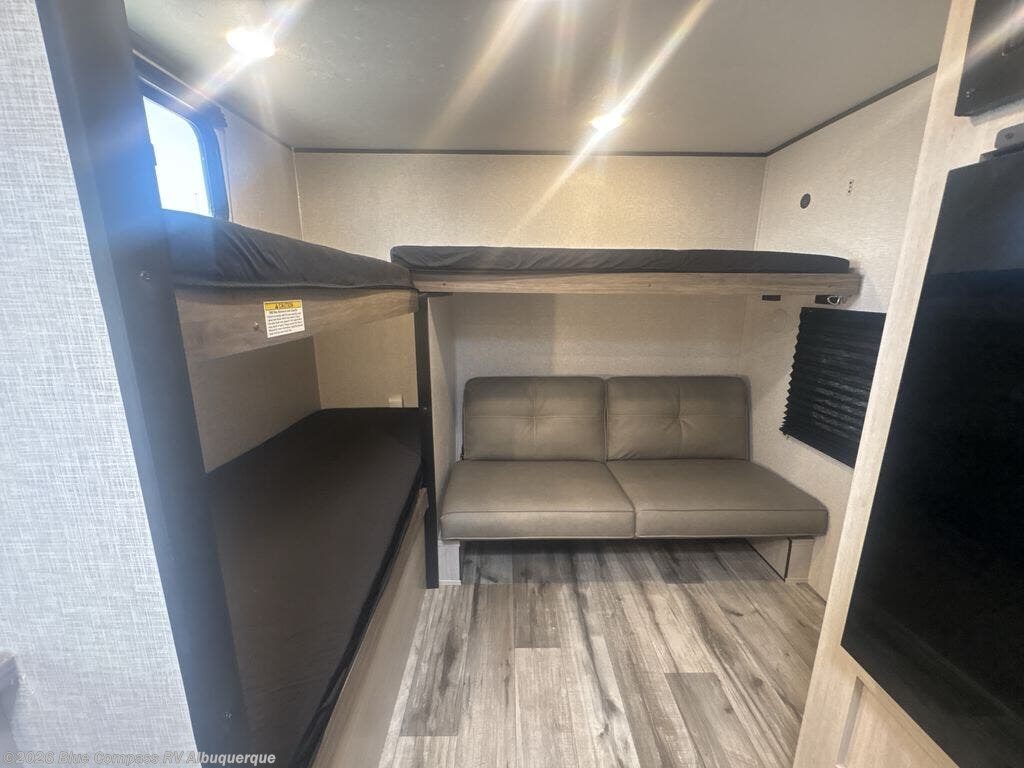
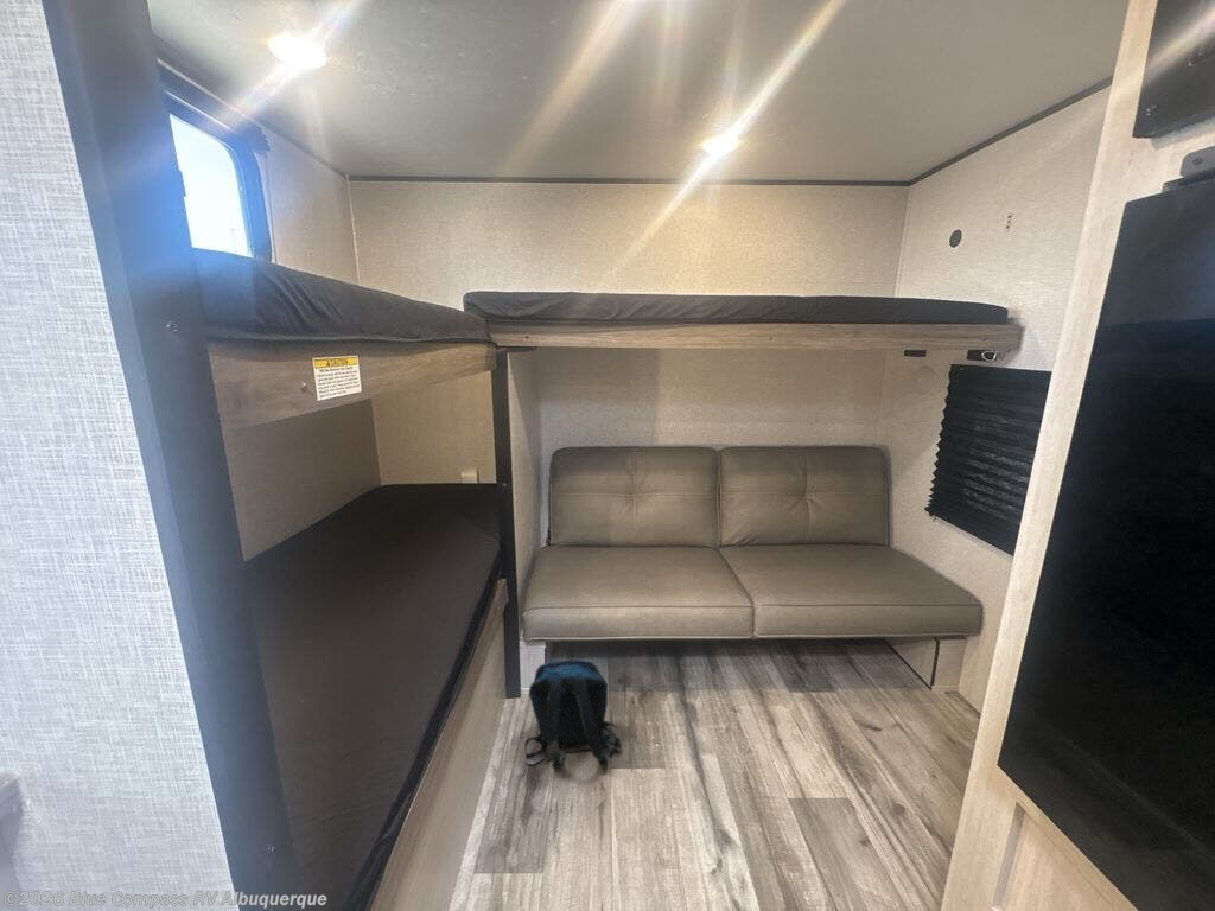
+ backpack (573, 708)
